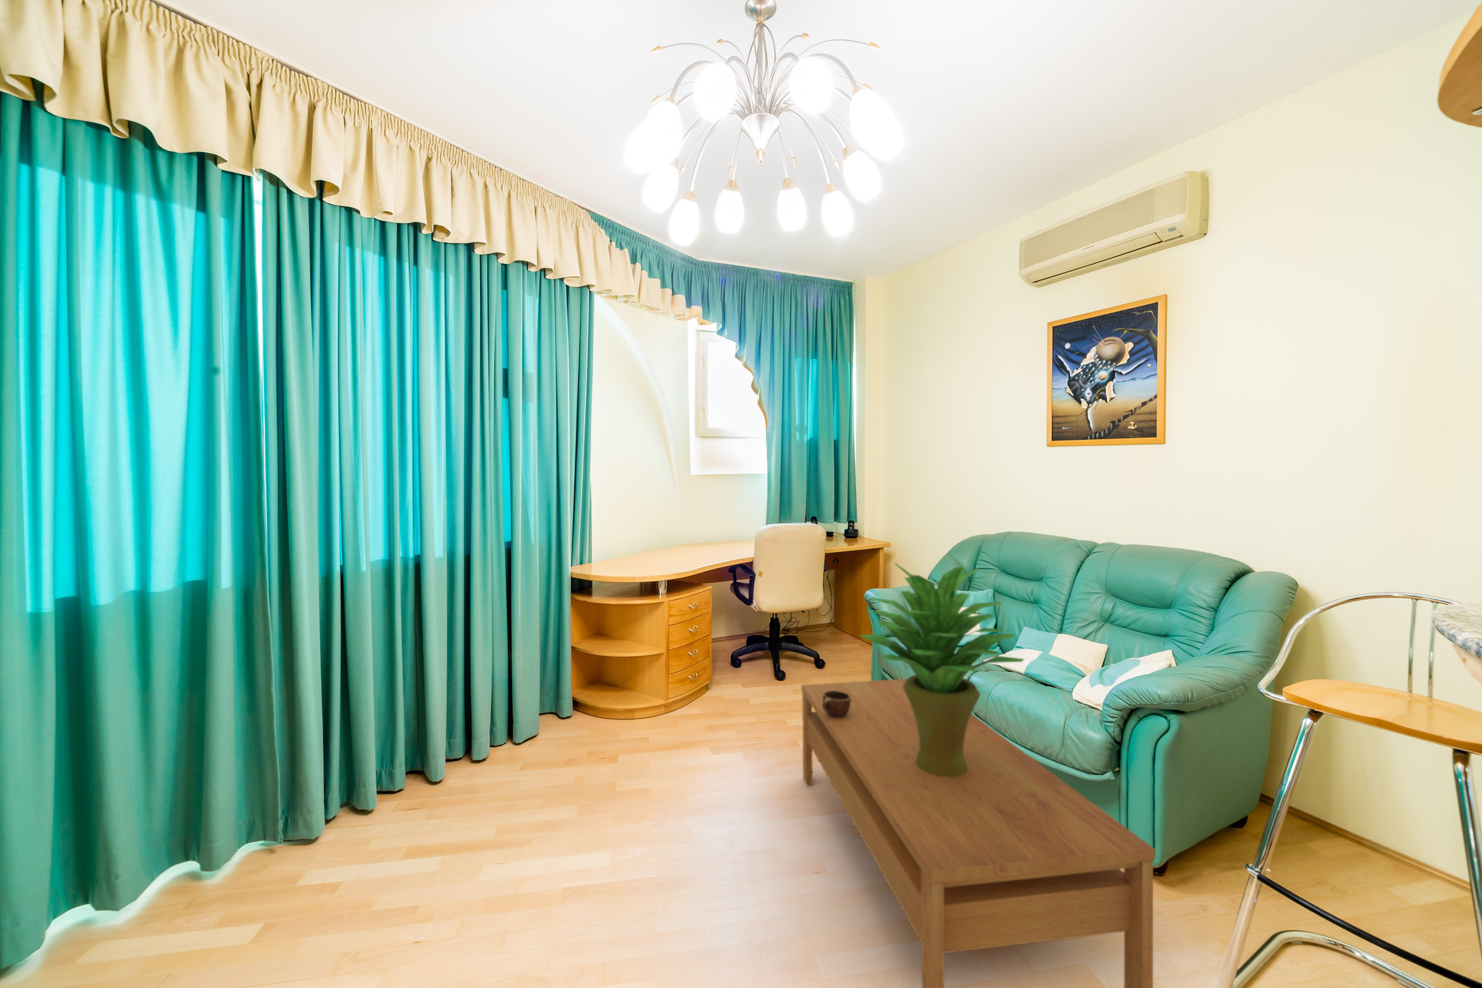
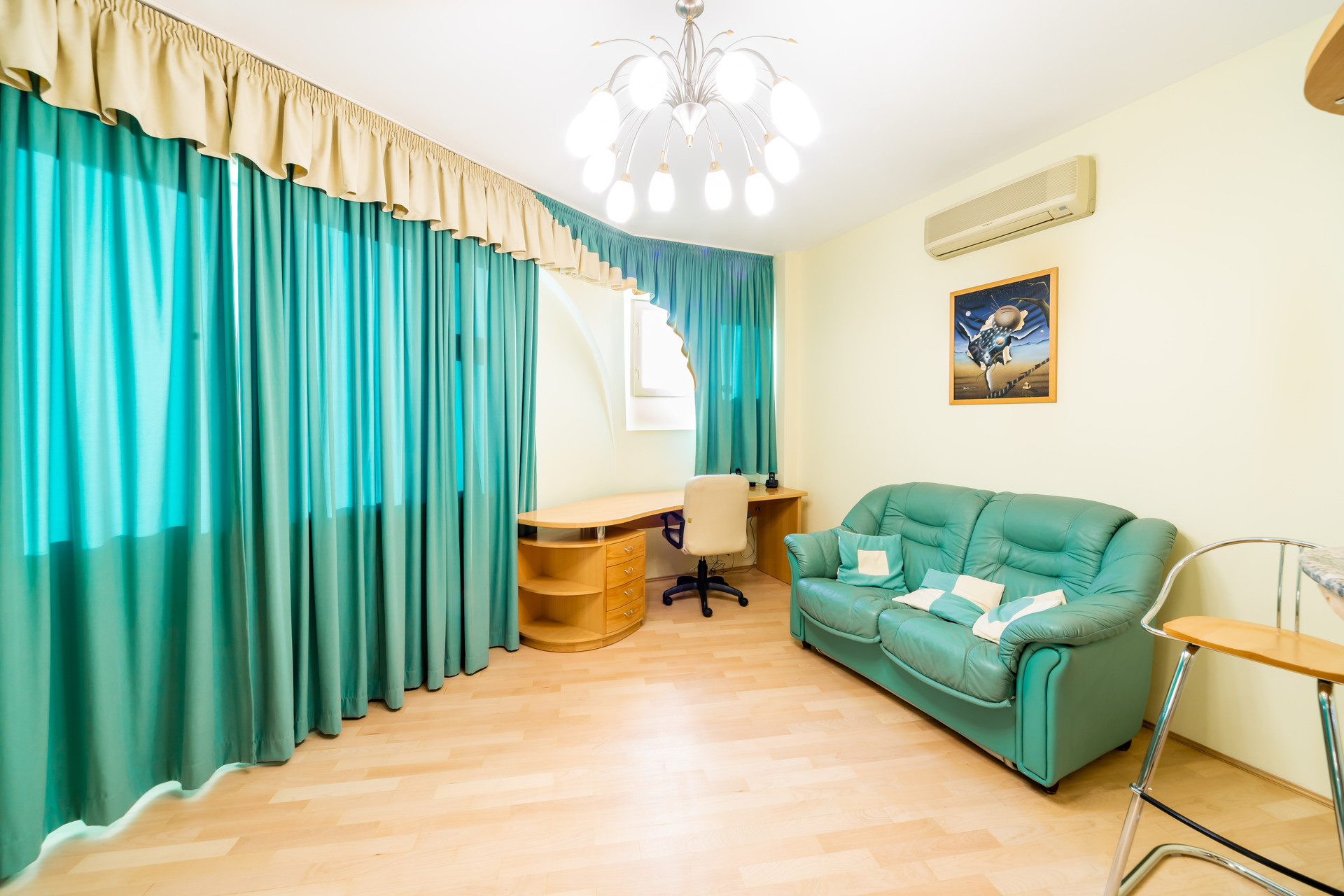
- coffee table (926, 805)
- mug (836, 705)
- potted plant (941, 663)
